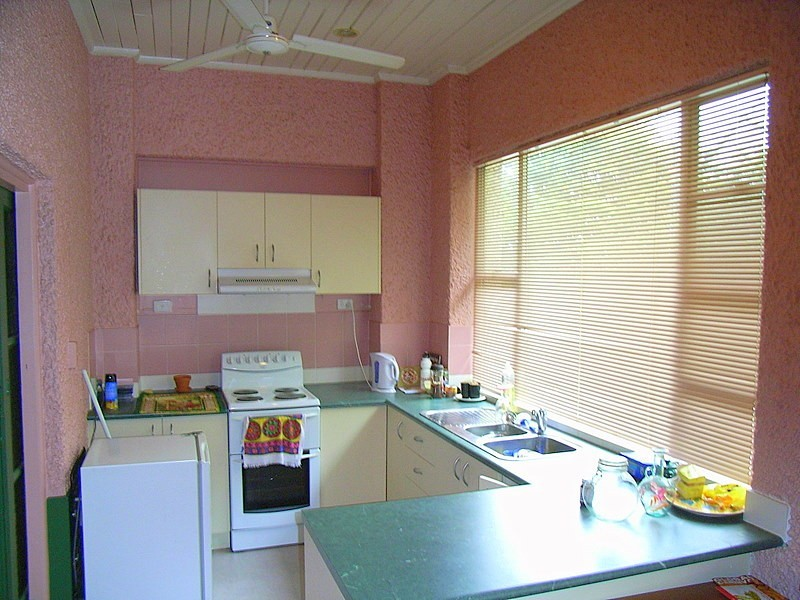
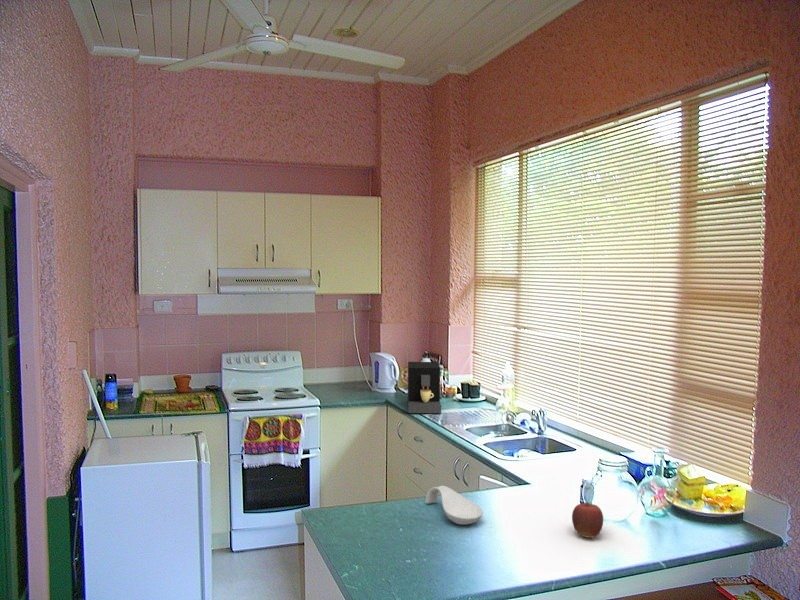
+ apple (587, 518)
+ spoon rest (451, 503)
+ coffee maker (423, 386)
